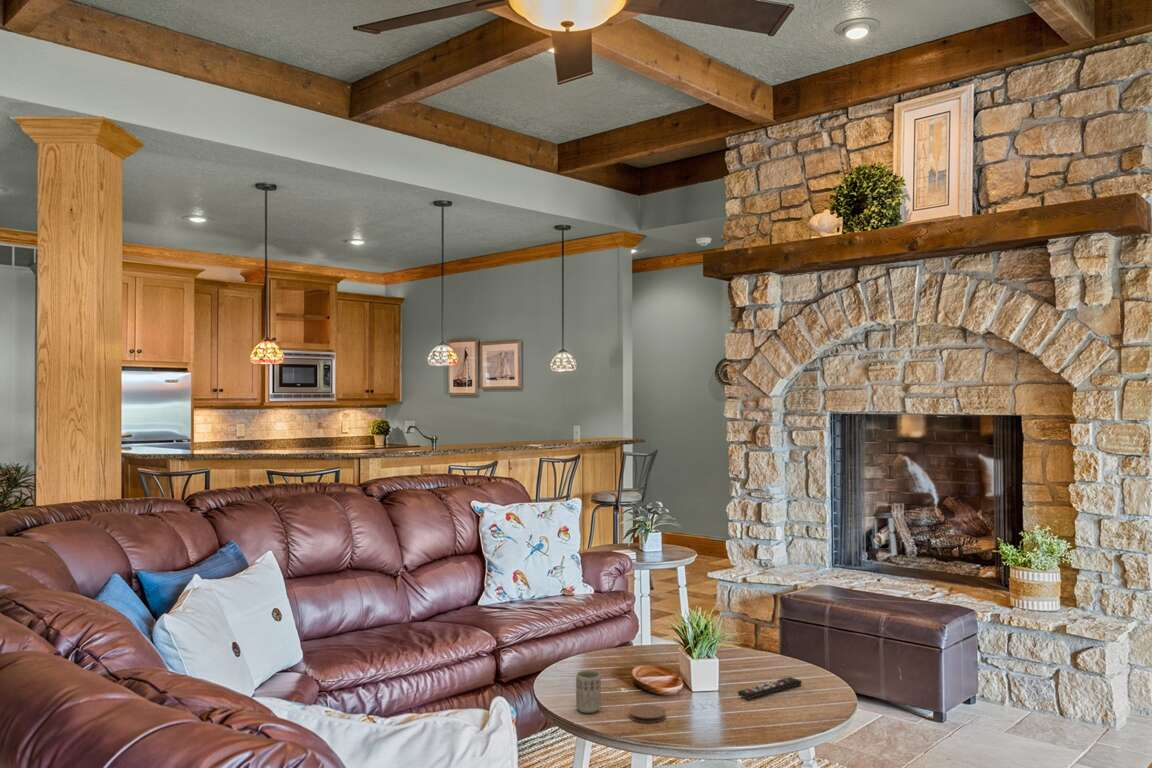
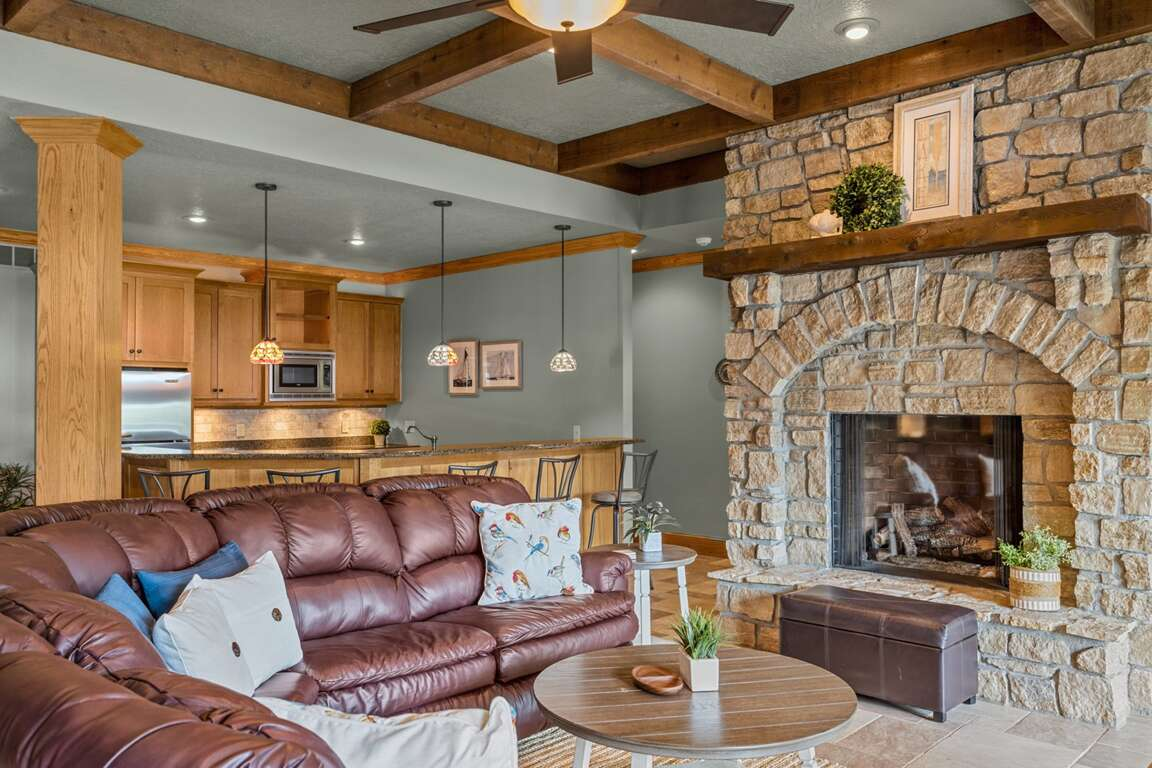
- coaster (647, 713)
- cup (588, 691)
- remote control (770, 687)
